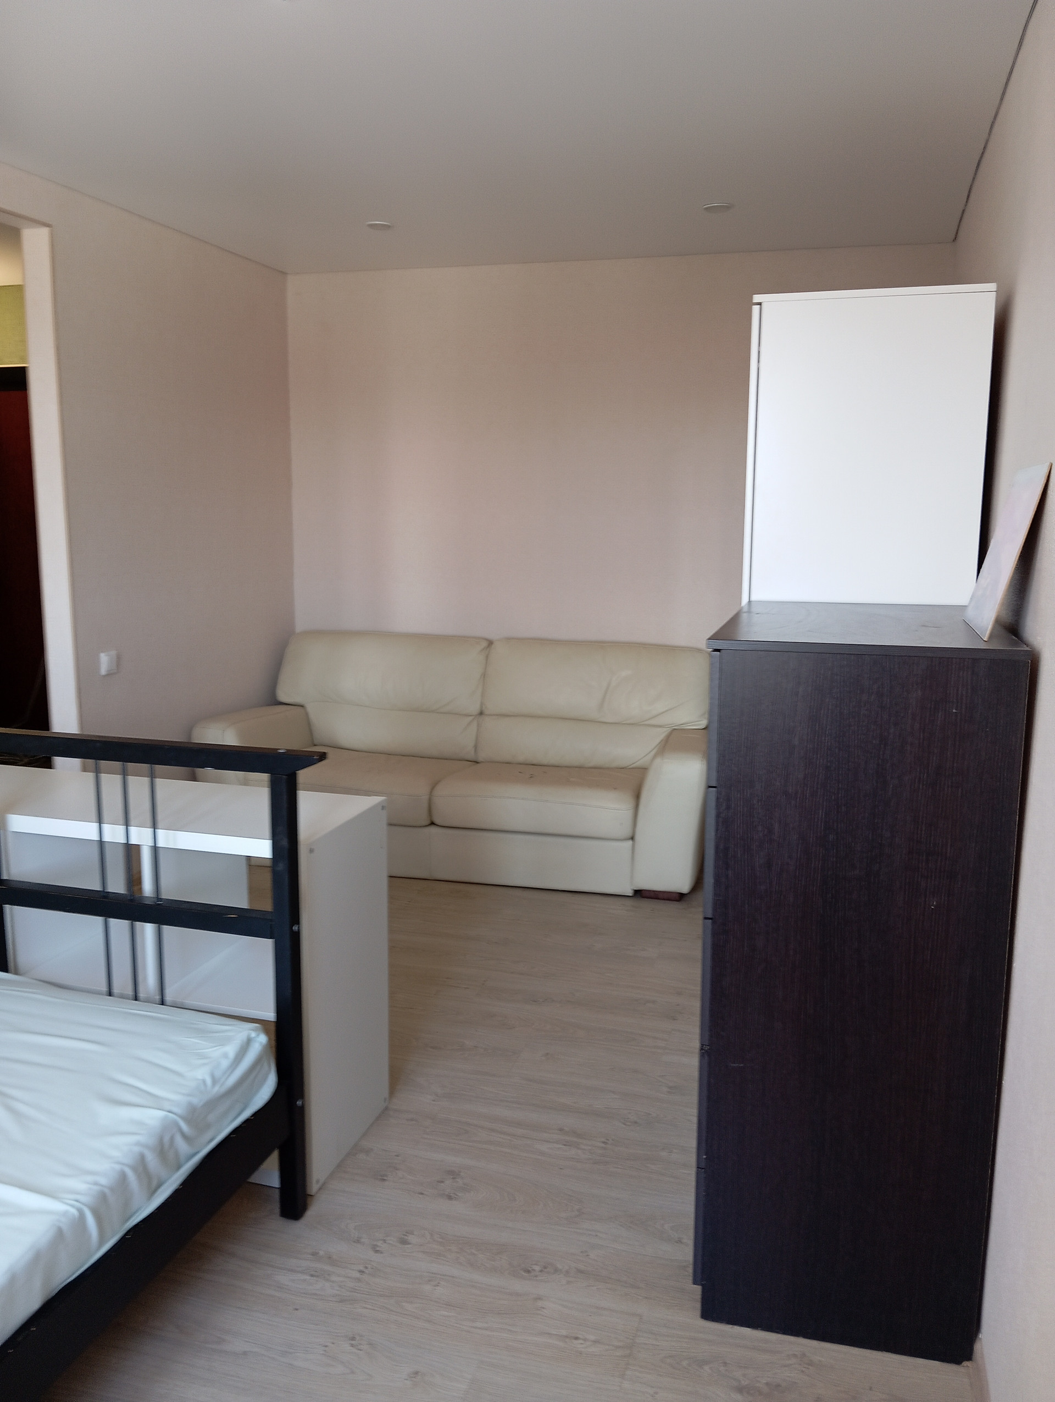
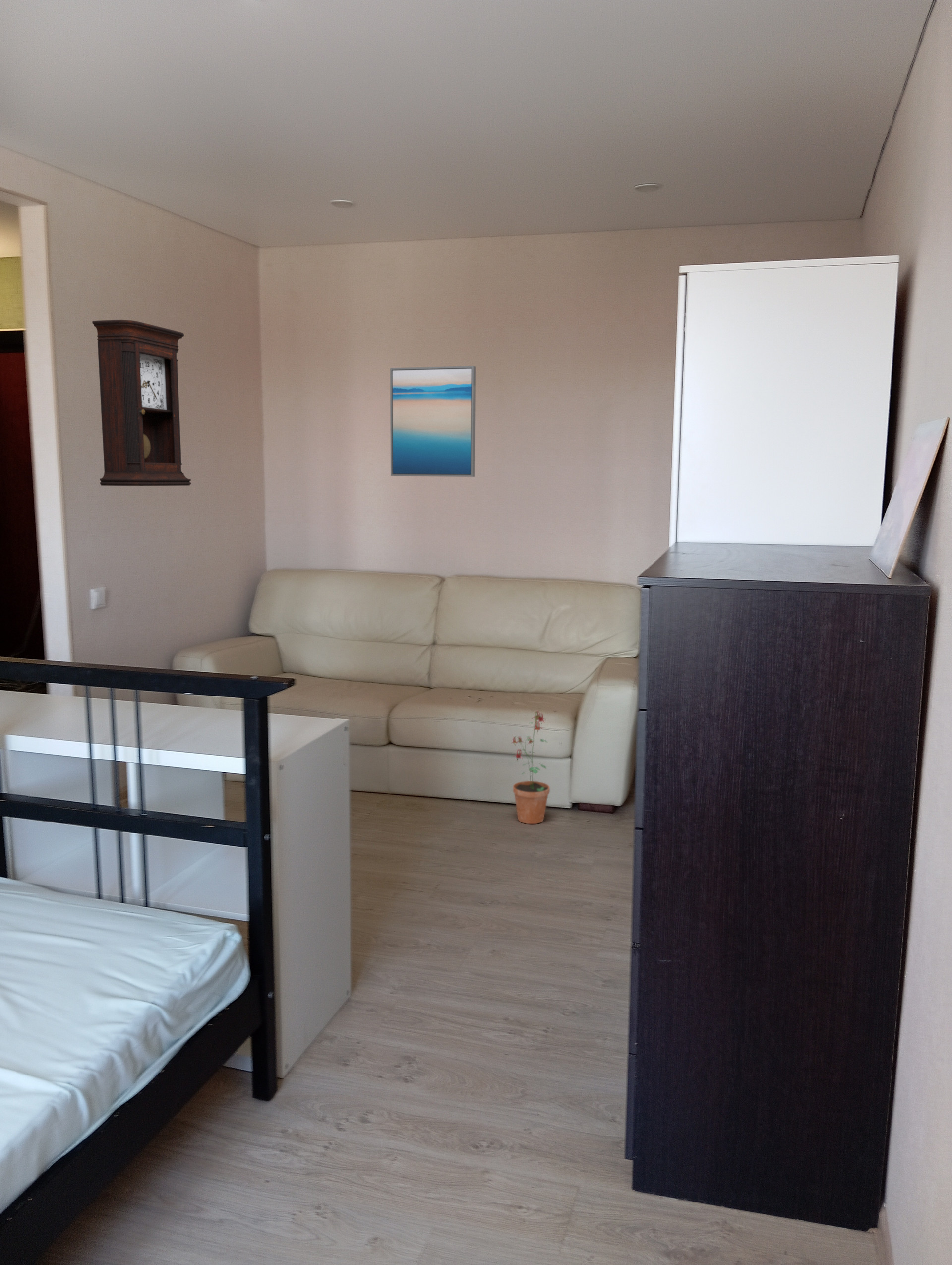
+ potted plant (529, 767)
+ pendulum clock (147, 407)
+ wall art (432, 422)
